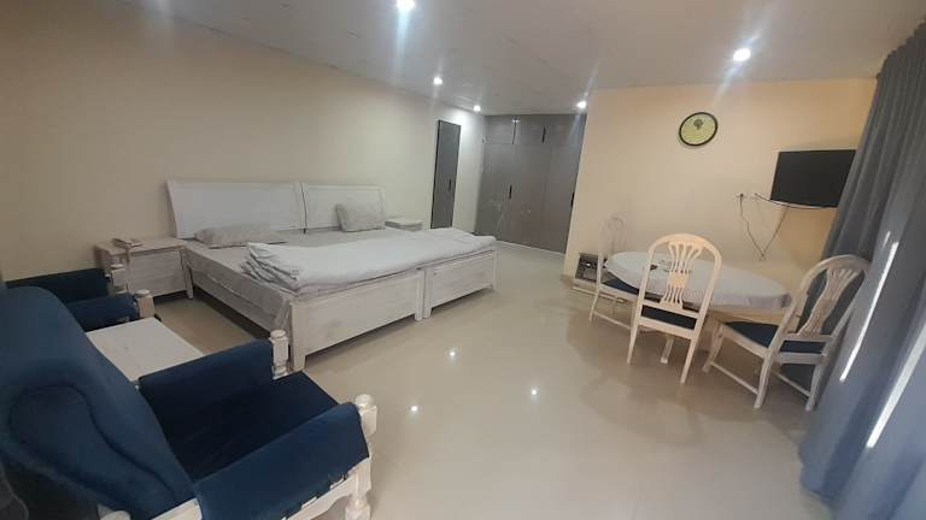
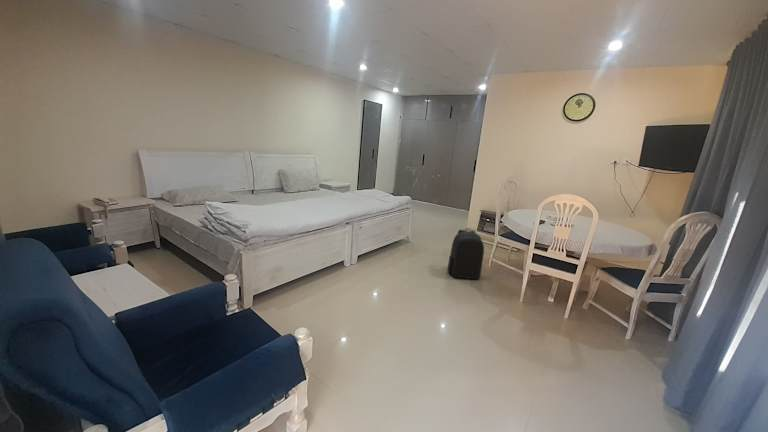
+ backpack (466, 251)
